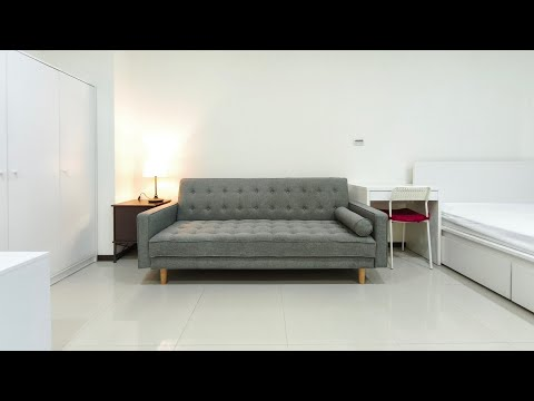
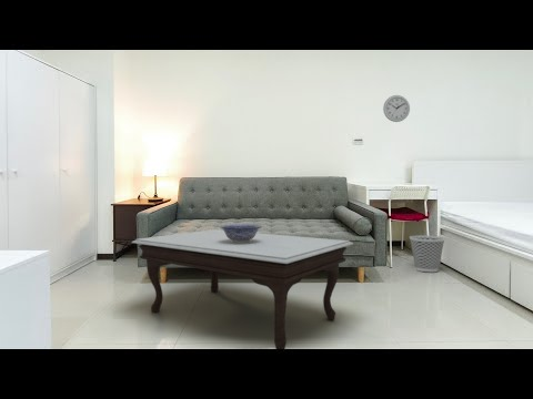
+ wall clock (396, 108)
+ wastebasket (426, 253)
+ coffee table (240, 275)
+ decorative bowl (240, 233)
